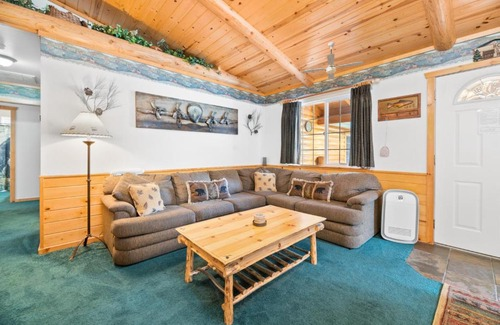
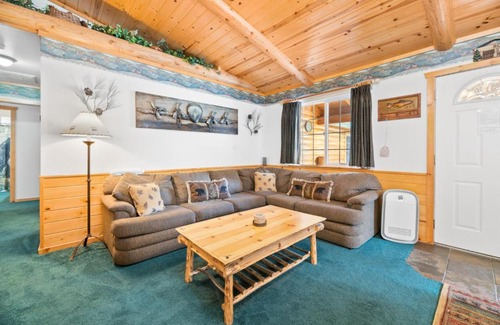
- ceiling fan (331, 58)
